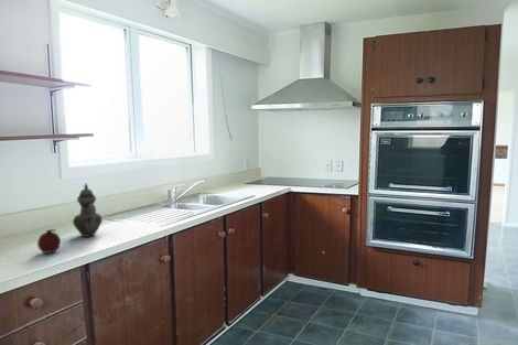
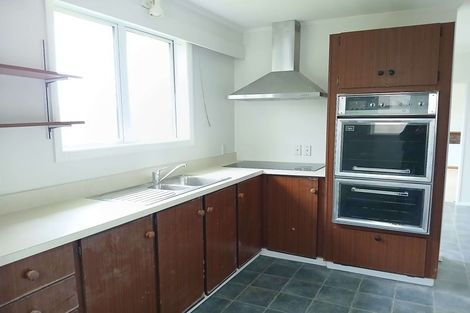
- teapot (87, 209)
- fruit (48, 240)
